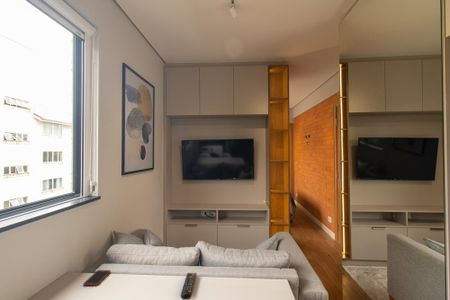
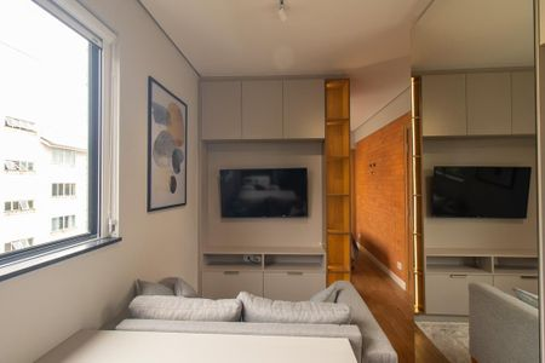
- remote control (189, 283)
- cell phone (97, 277)
